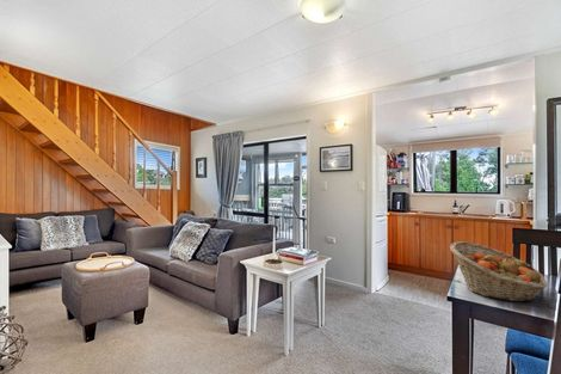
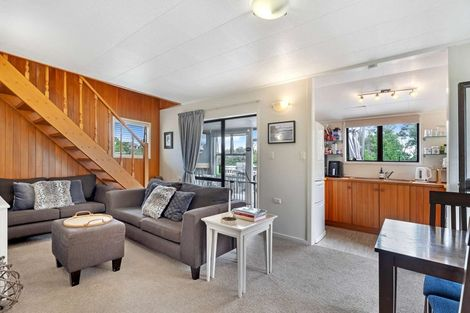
- fruit basket (494, 268)
